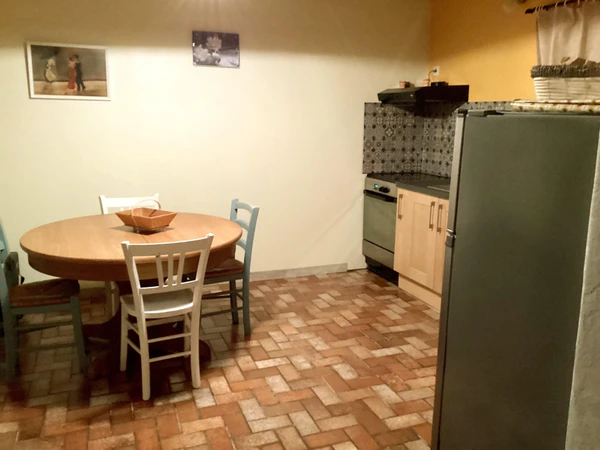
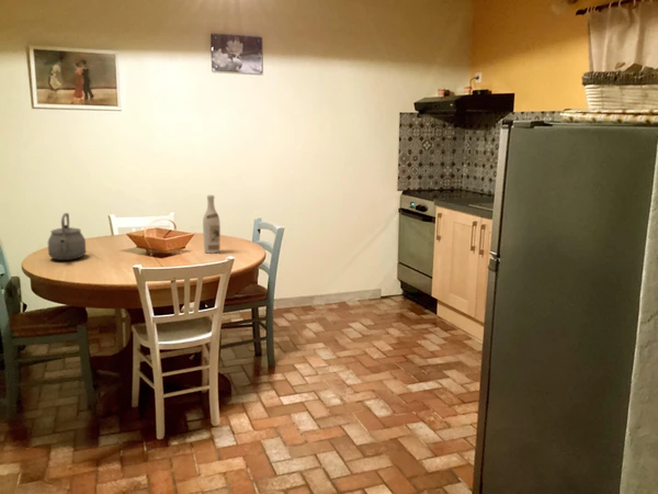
+ tea kettle (65, 237)
+ wine bottle (211, 223)
